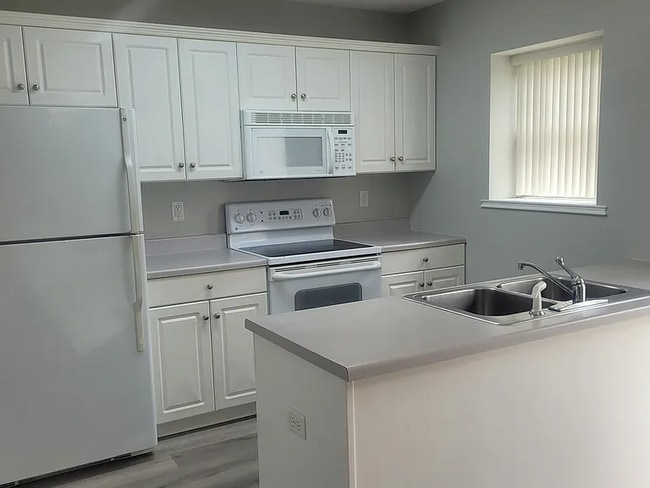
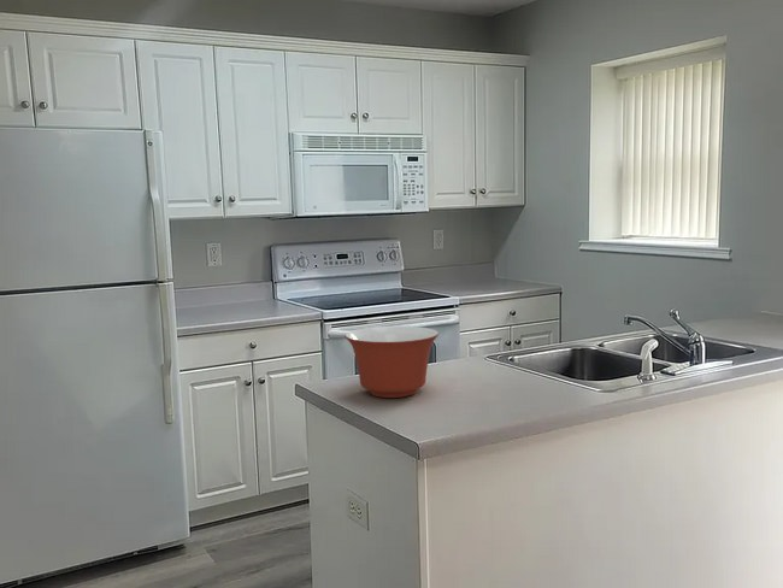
+ mixing bowl (392, 363)
